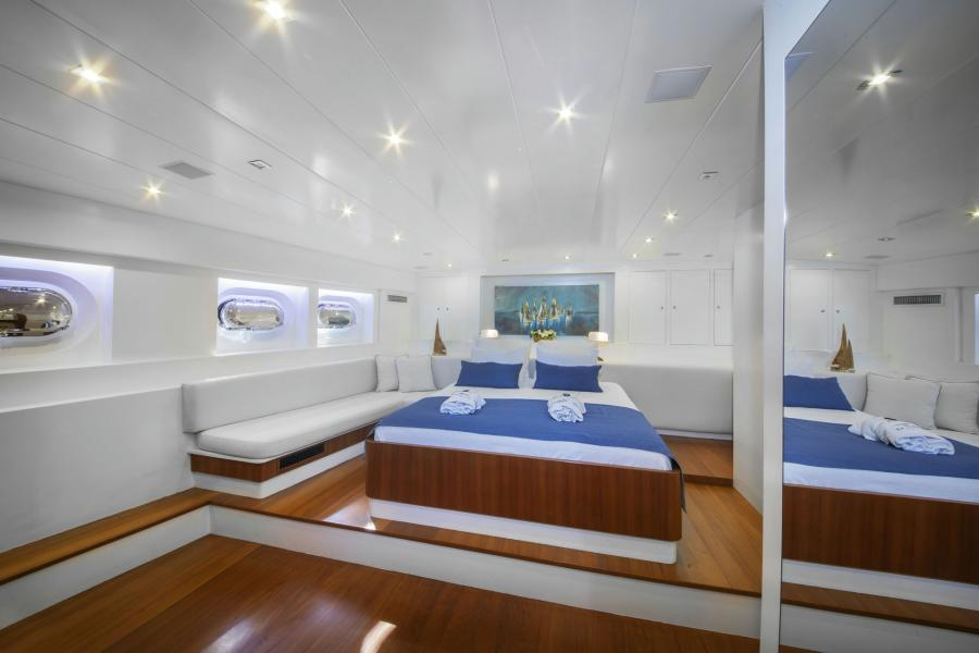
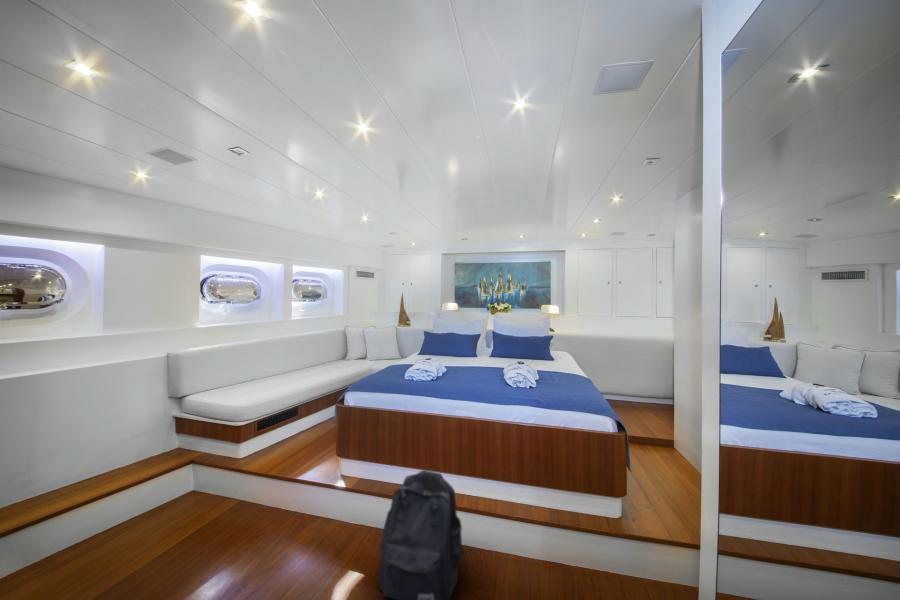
+ backpack (422, 527)
